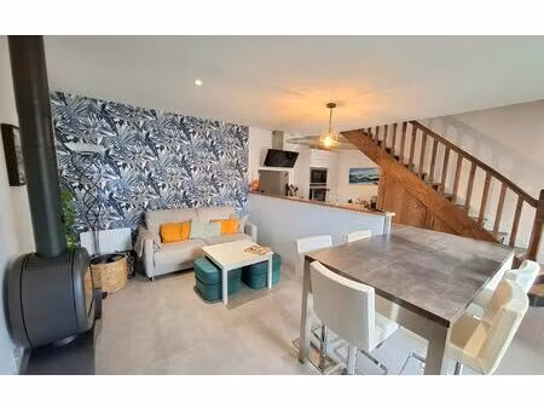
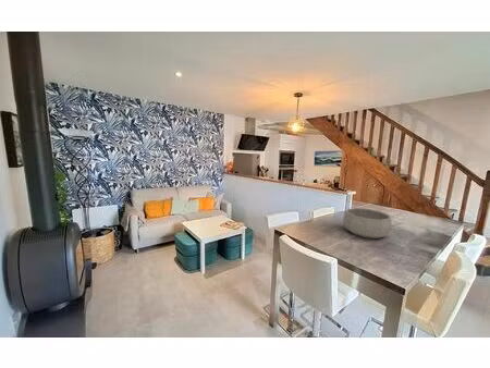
+ decorative bowl (366, 222)
